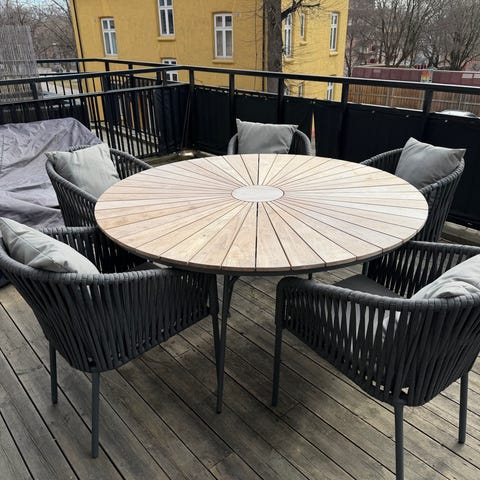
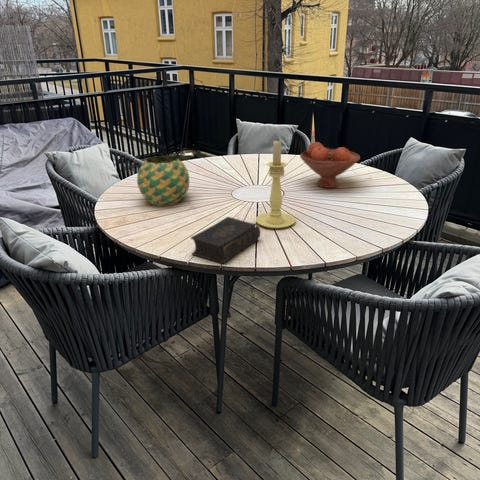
+ book (226, 238)
+ candle holder (276, 182)
+ fruit bowl (329, 164)
+ decorative ball (163, 180)
